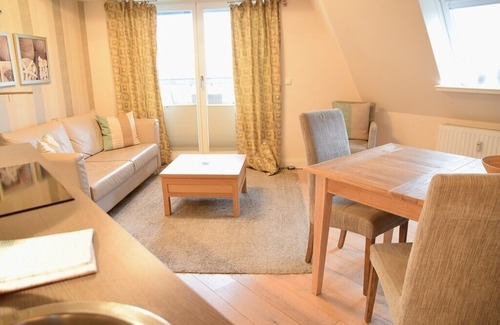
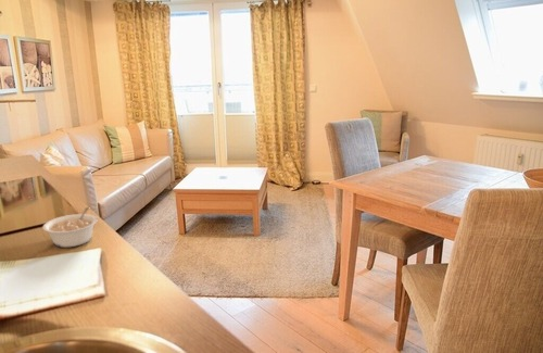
+ legume (71, 228)
